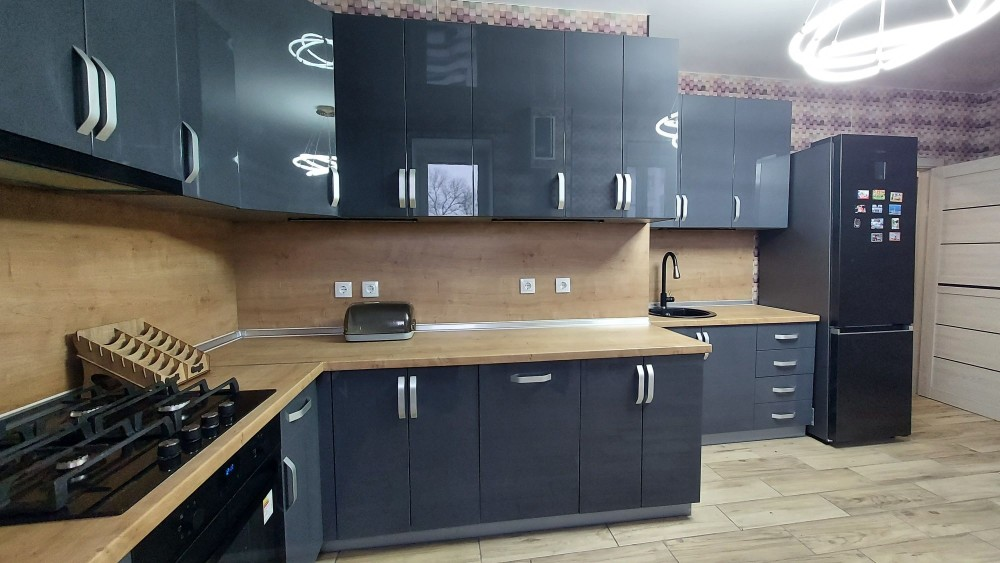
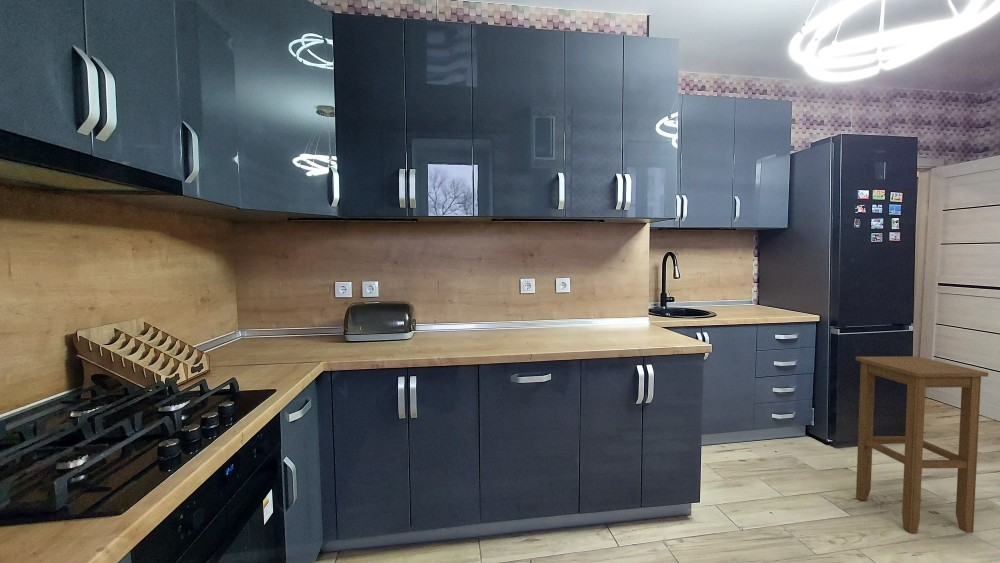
+ stool (913, 439)
